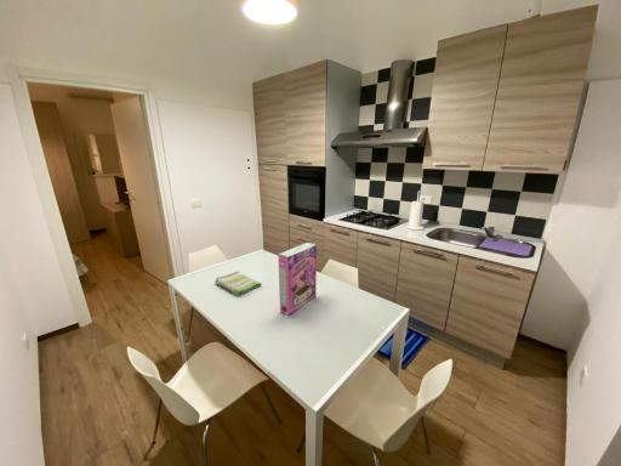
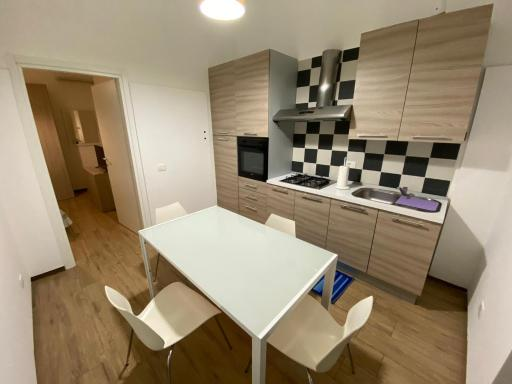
- cereal box (298, 277)
- dish towel (238, 282)
